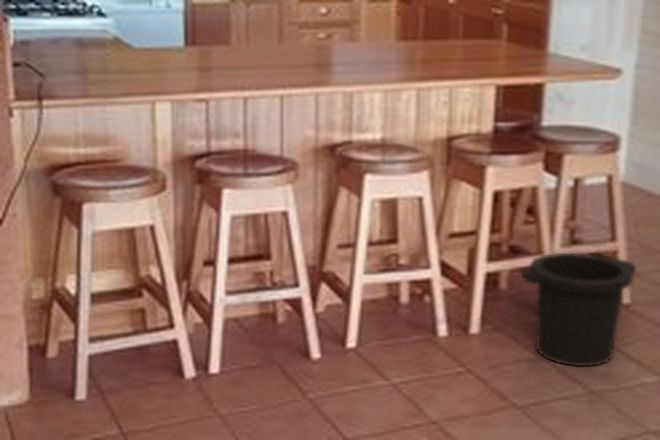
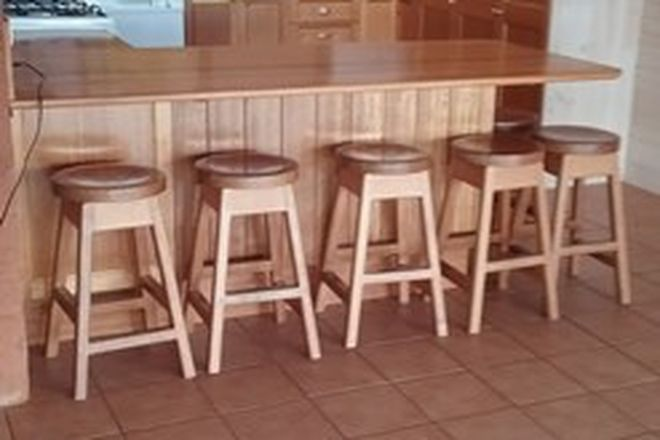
- trash can (578, 309)
